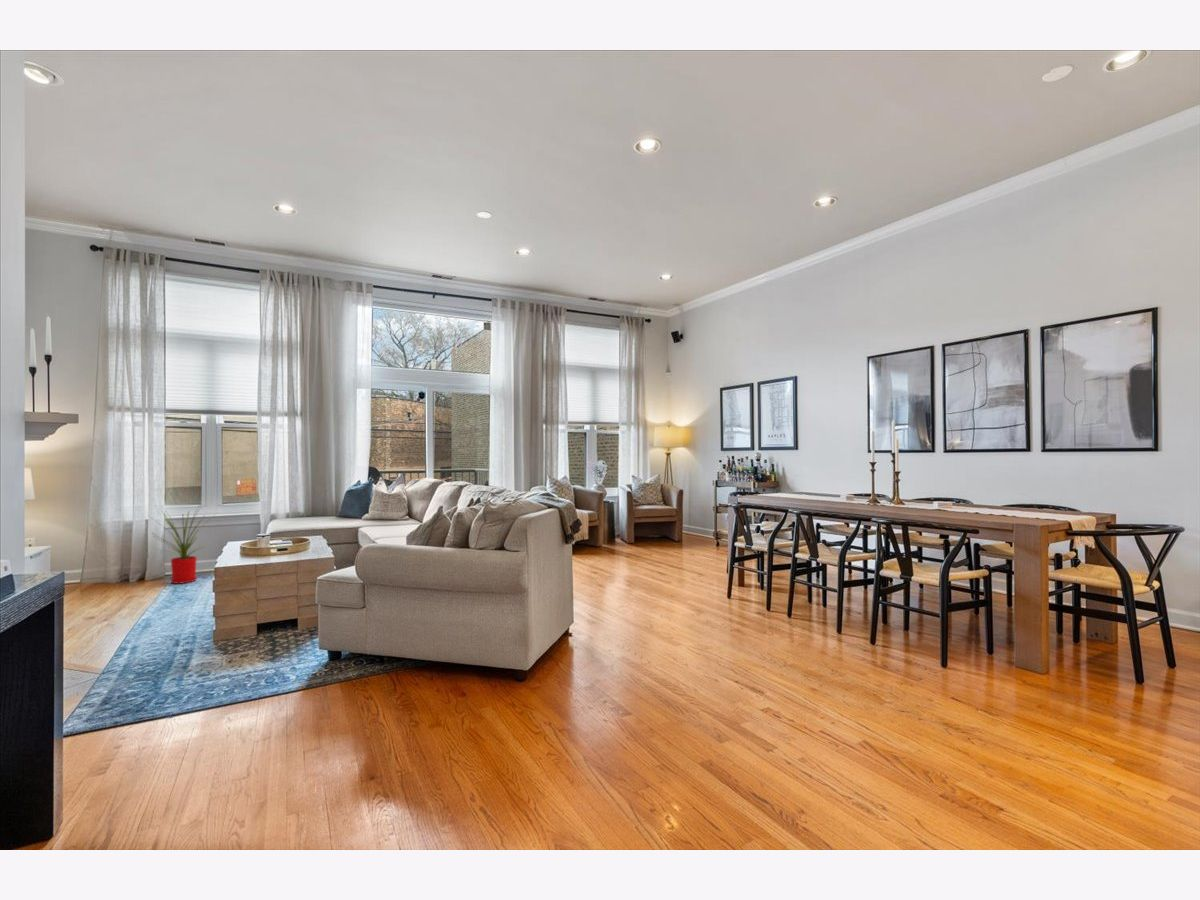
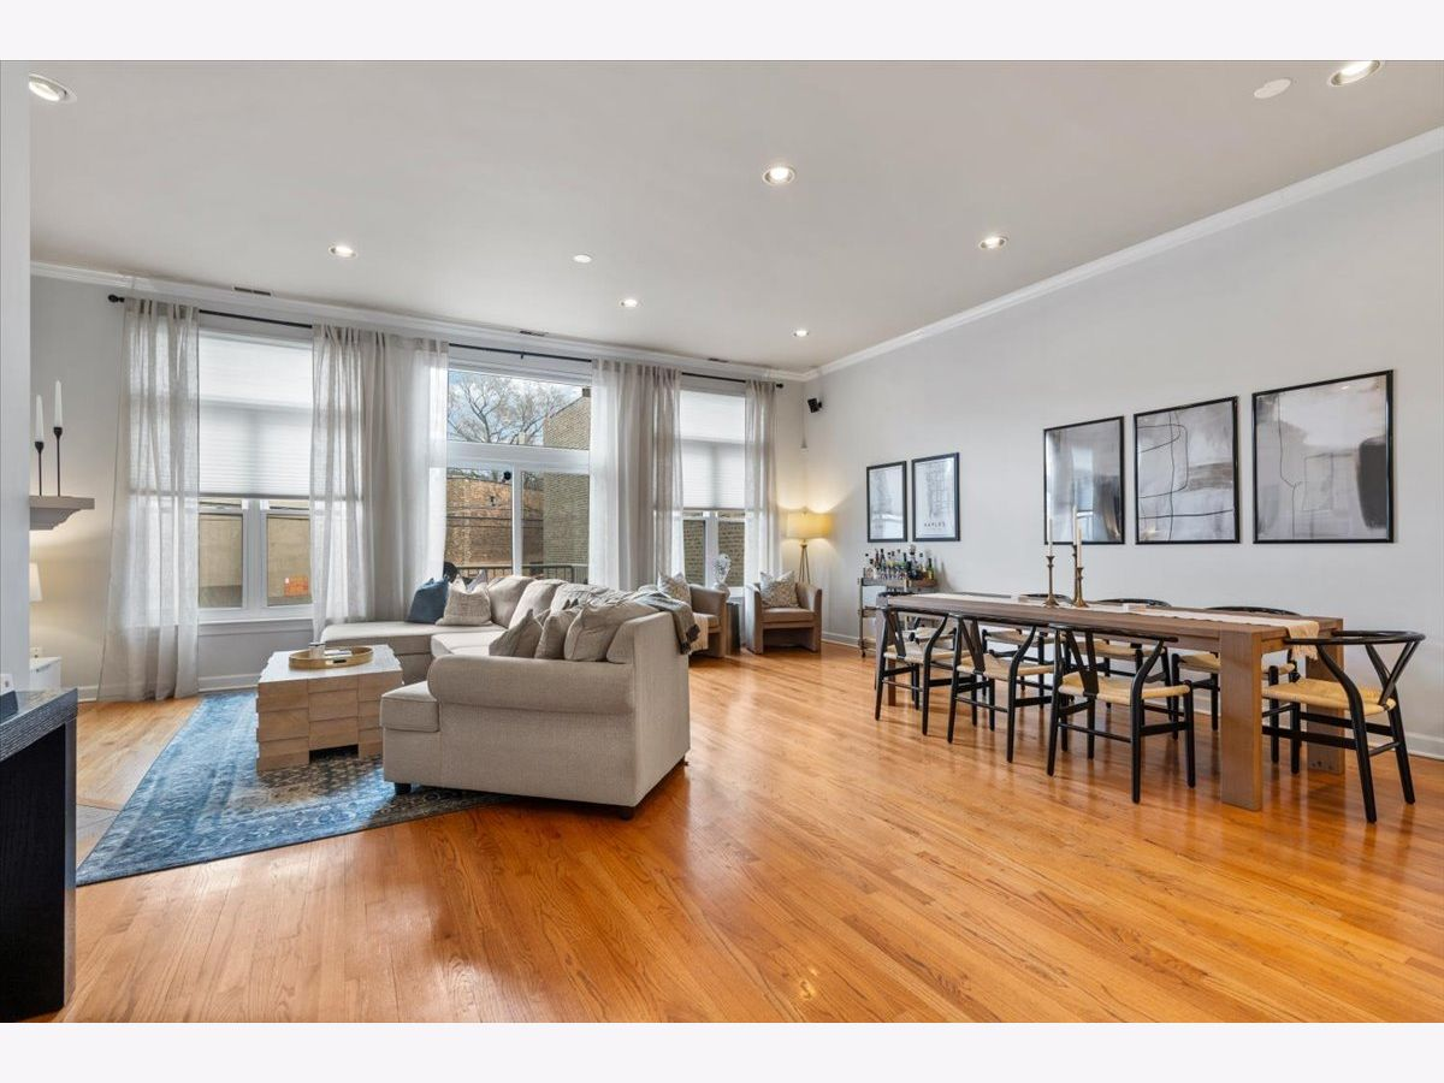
- house plant (184, 543)
